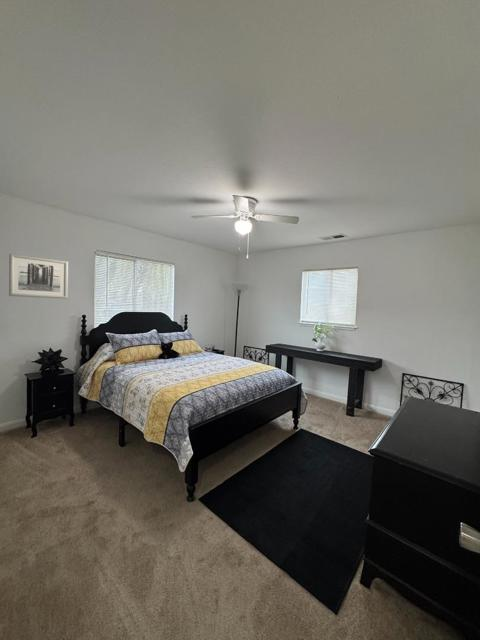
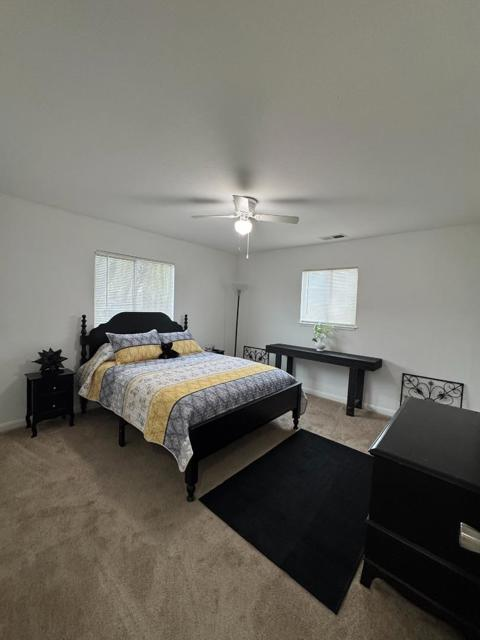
- wall art (40, 277)
